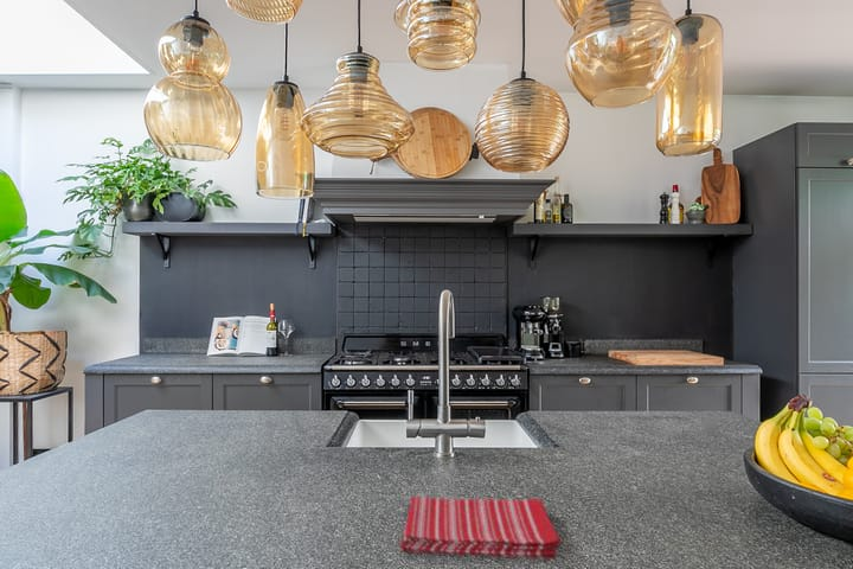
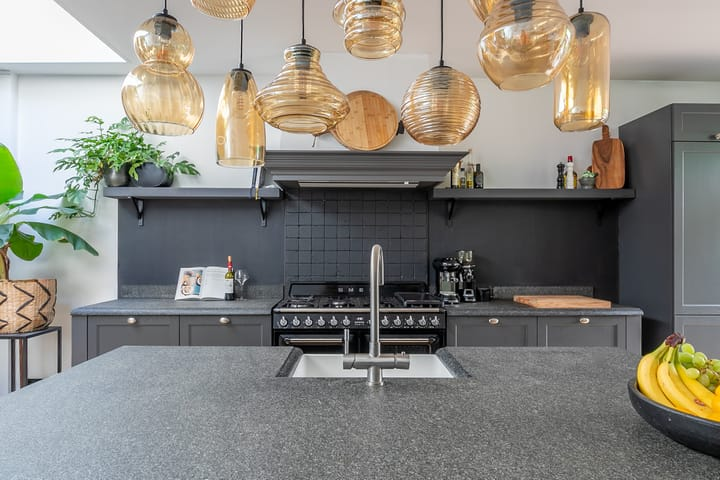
- dish towel (477, 520)
